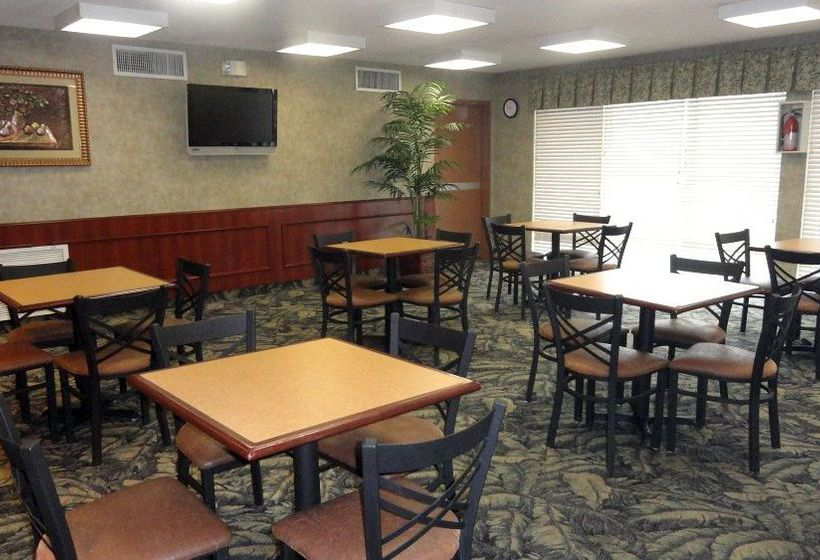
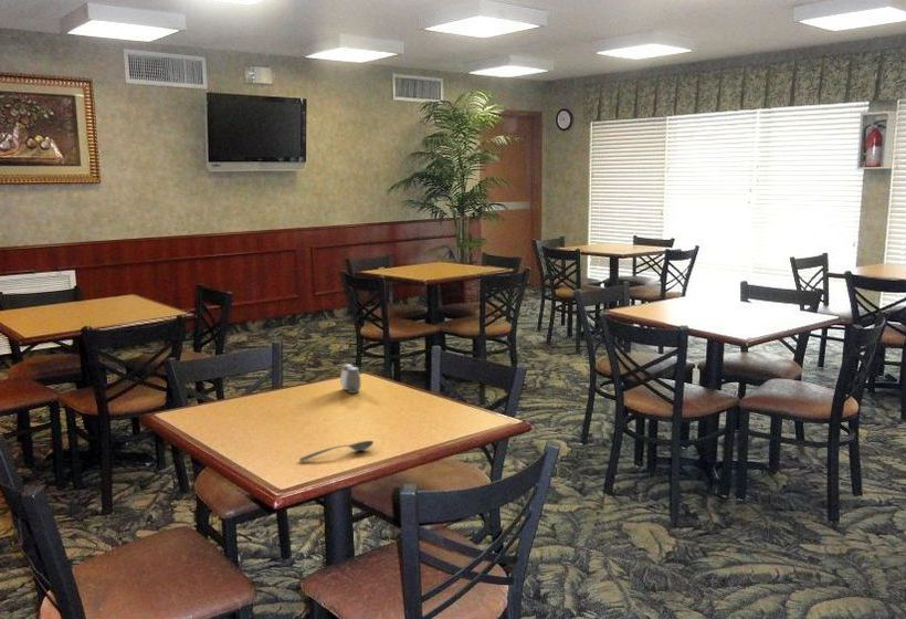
+ soupspoon (335, 448)
+ salt and pepper shaker (350, 378)
